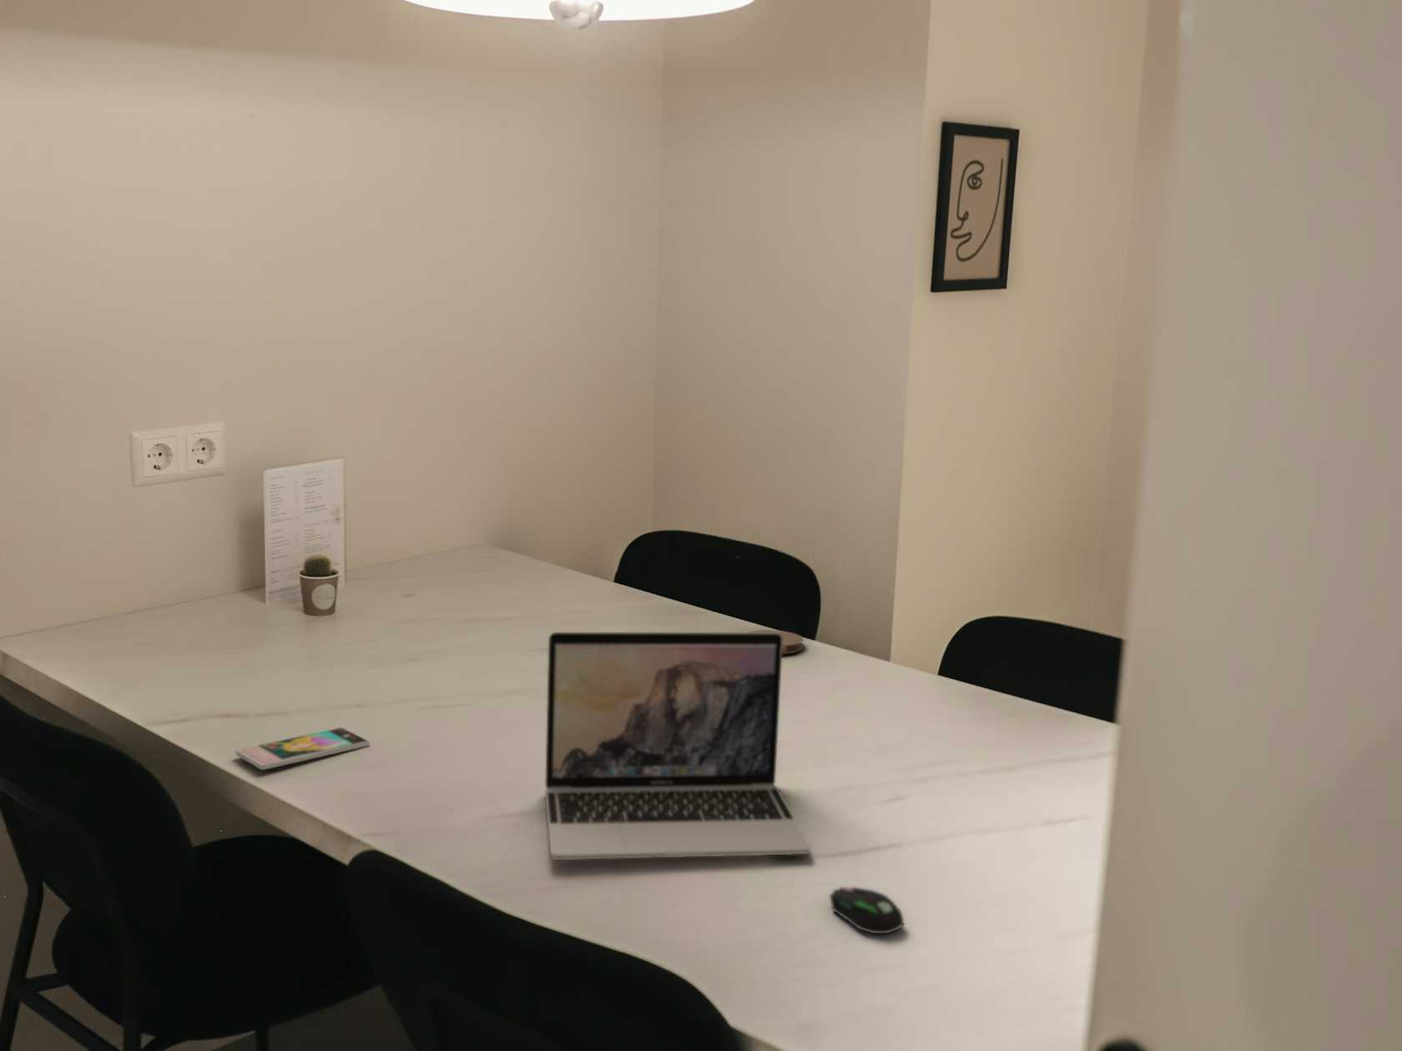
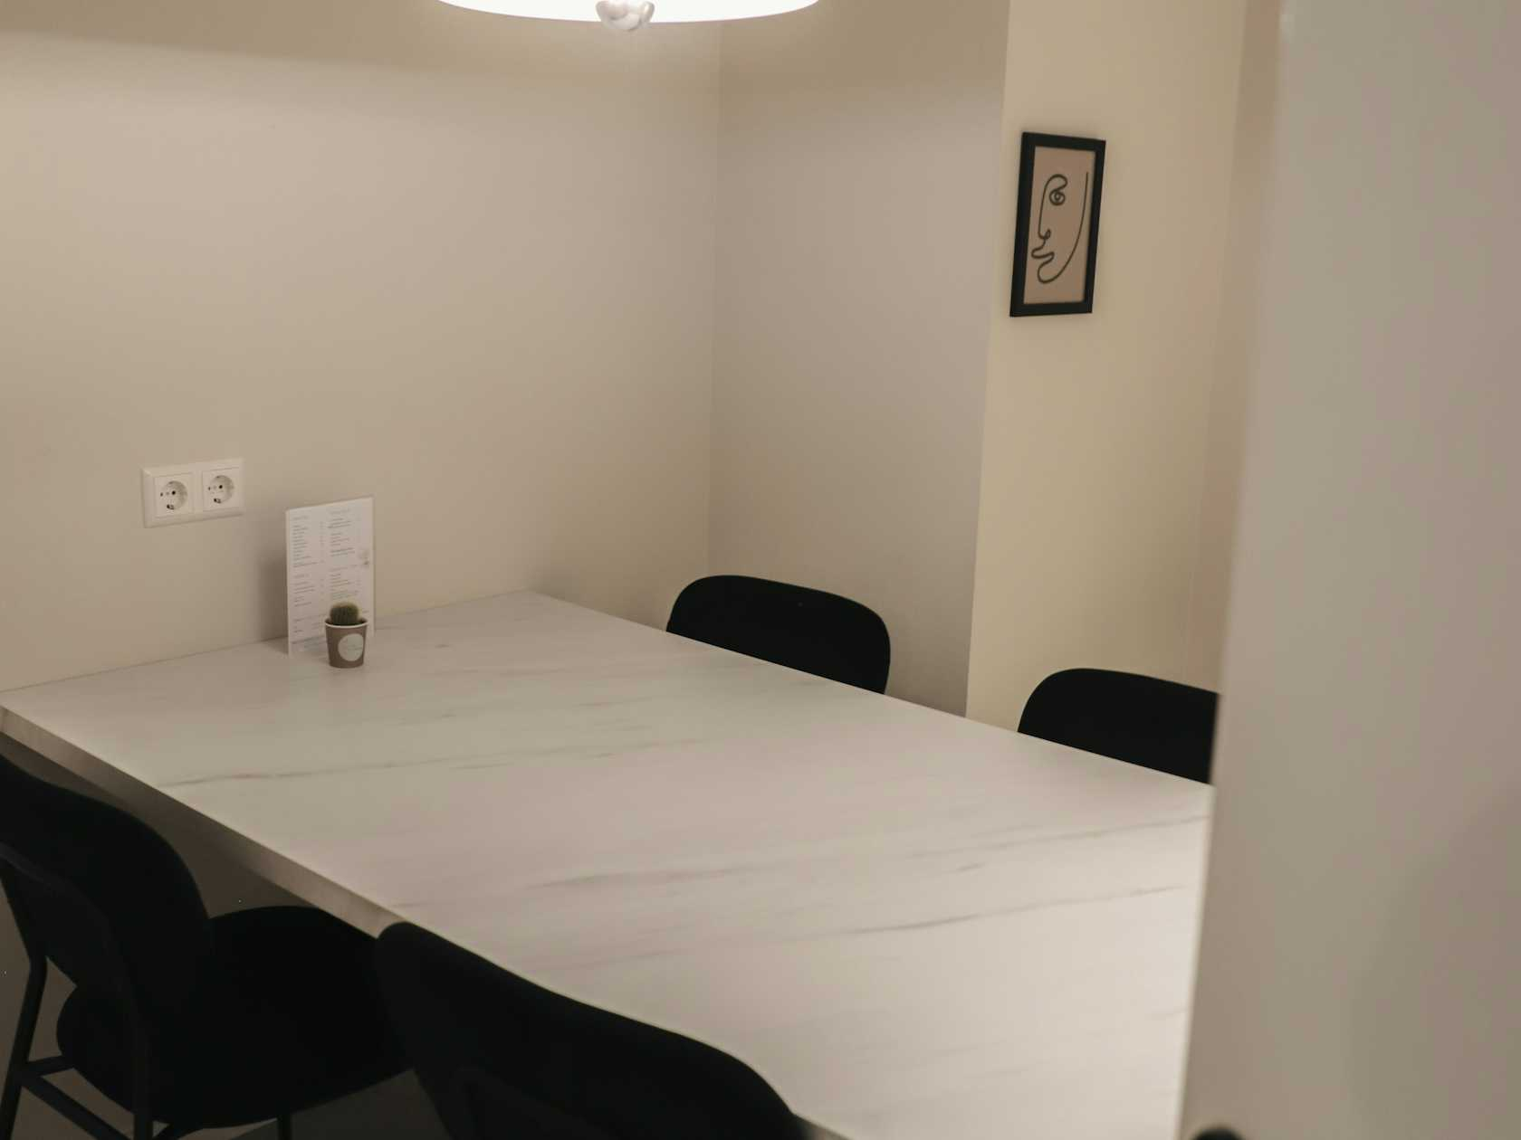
- coaster (775, 633)
- laptop (675, 740)
- smartphone (304, 747)
- mouse (867, 905)
